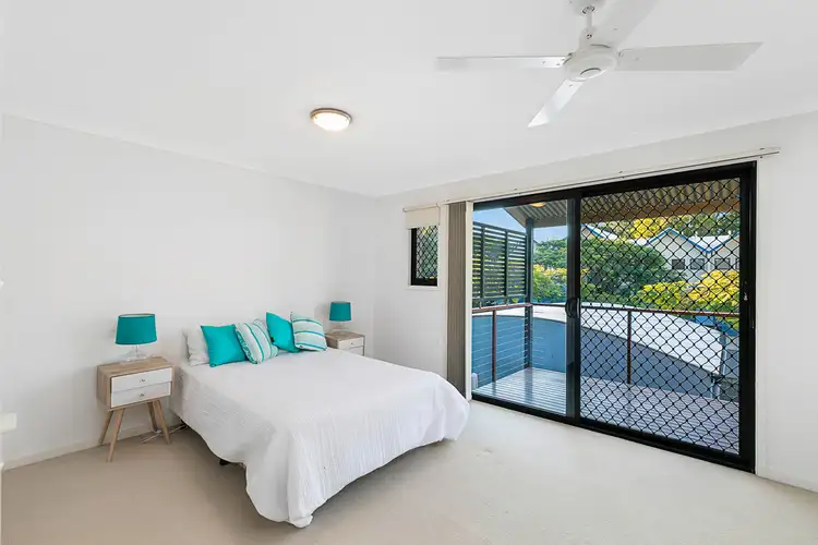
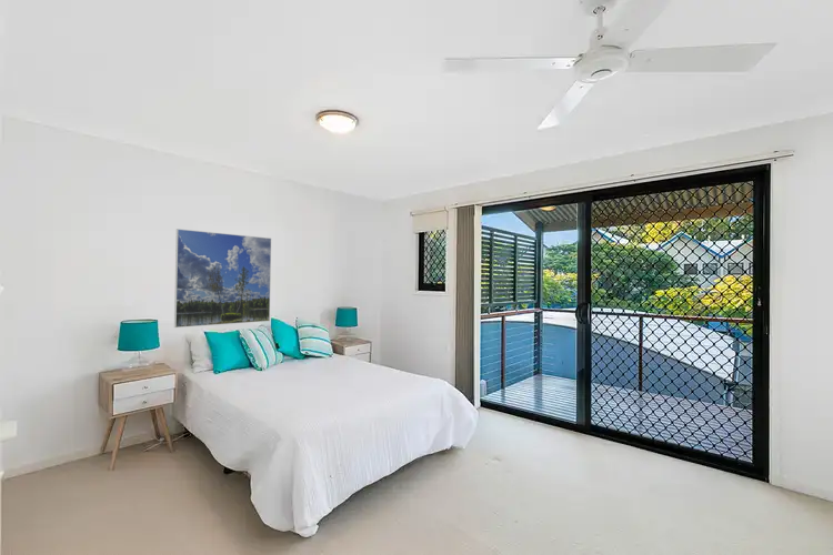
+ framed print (227, 279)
